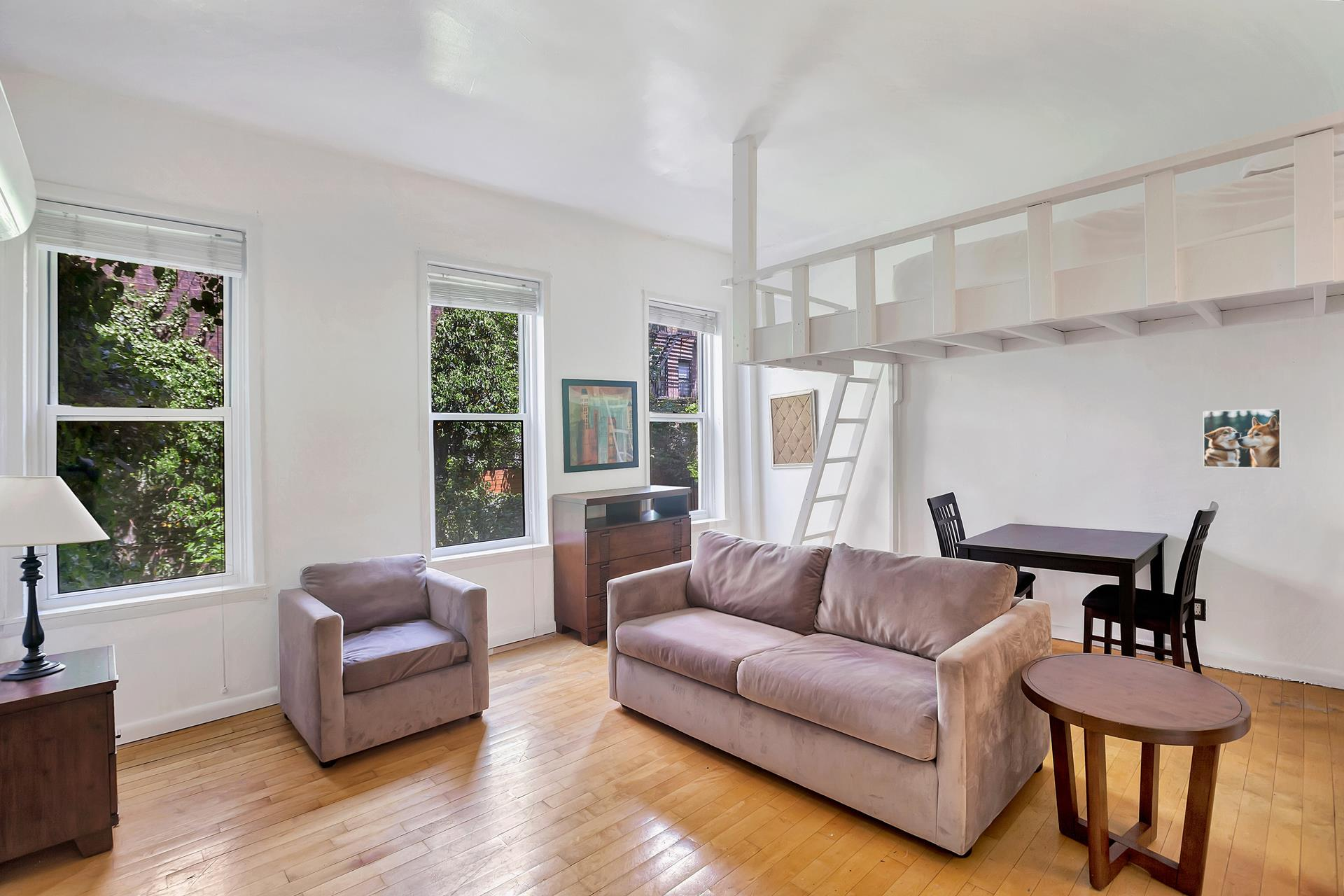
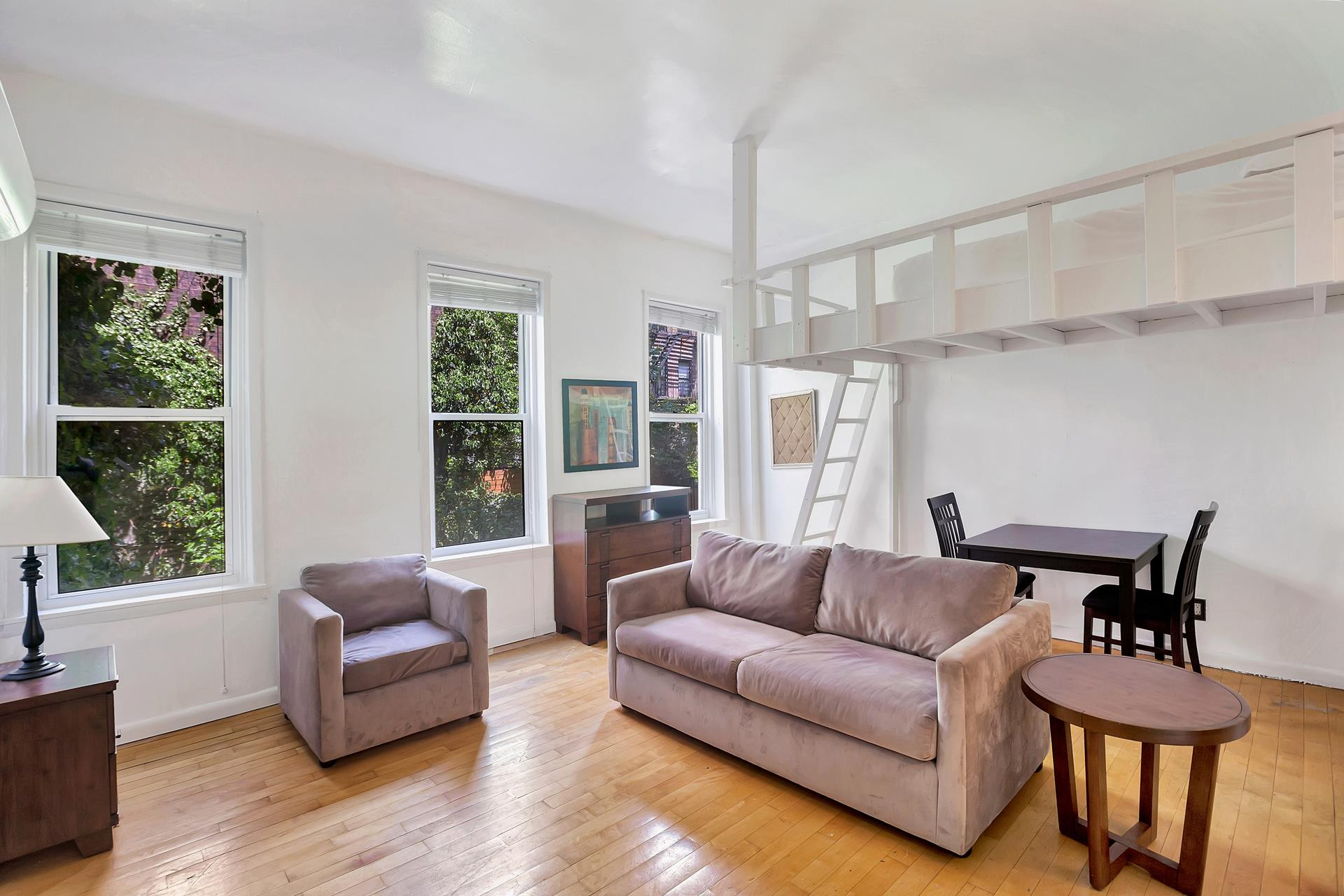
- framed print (1240, 438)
